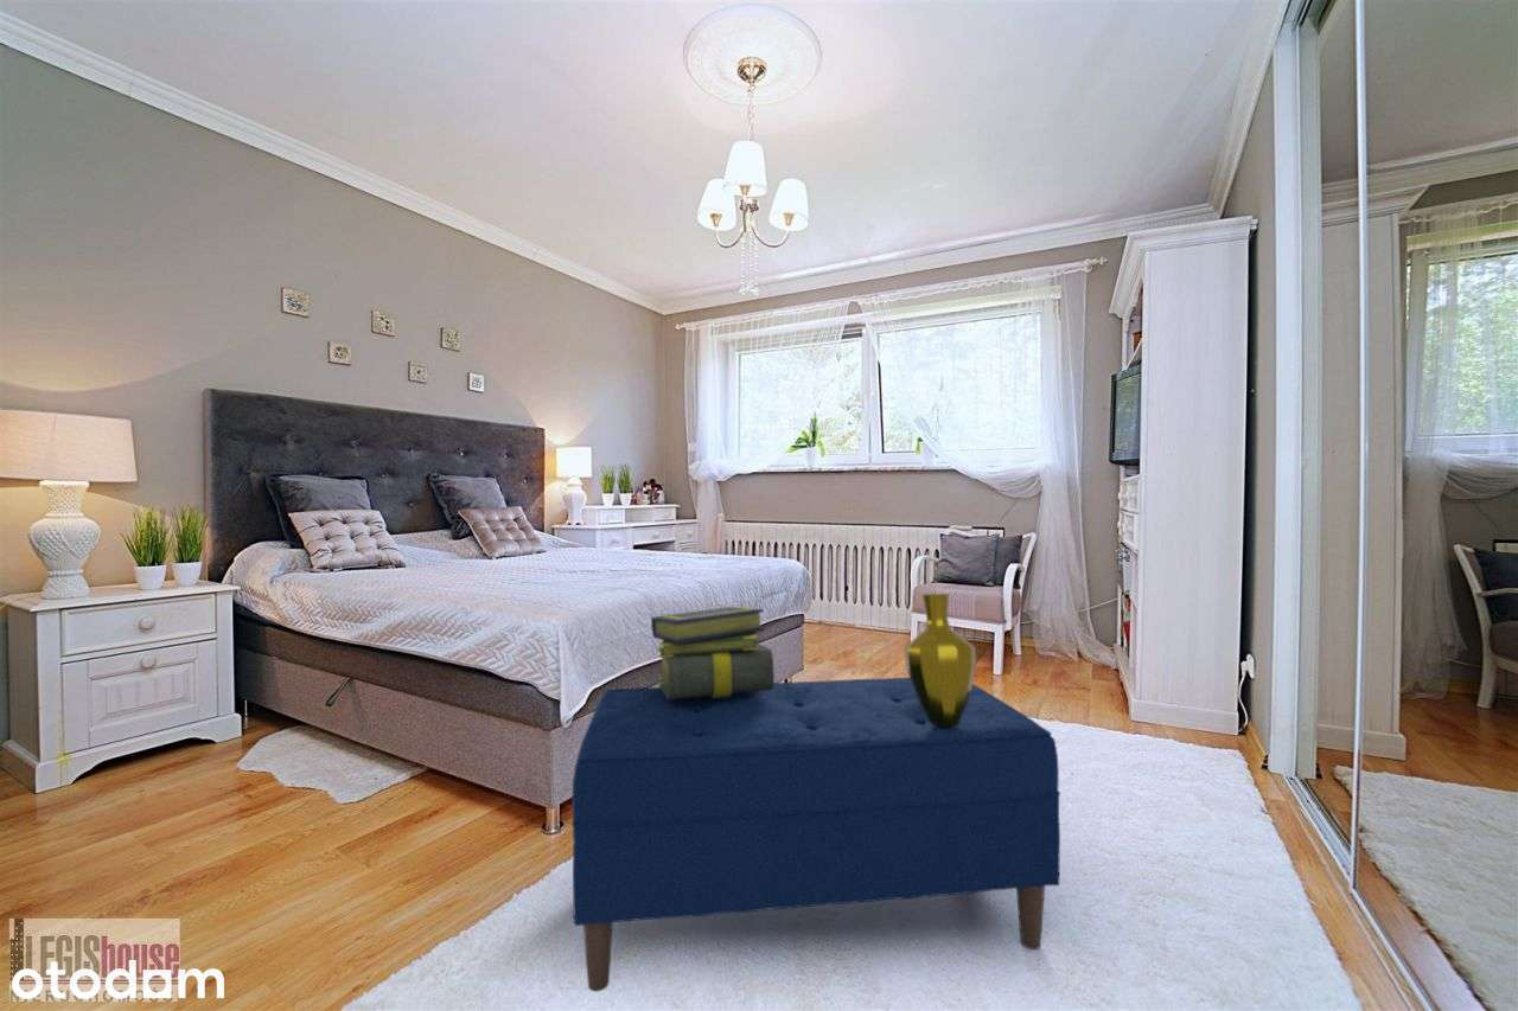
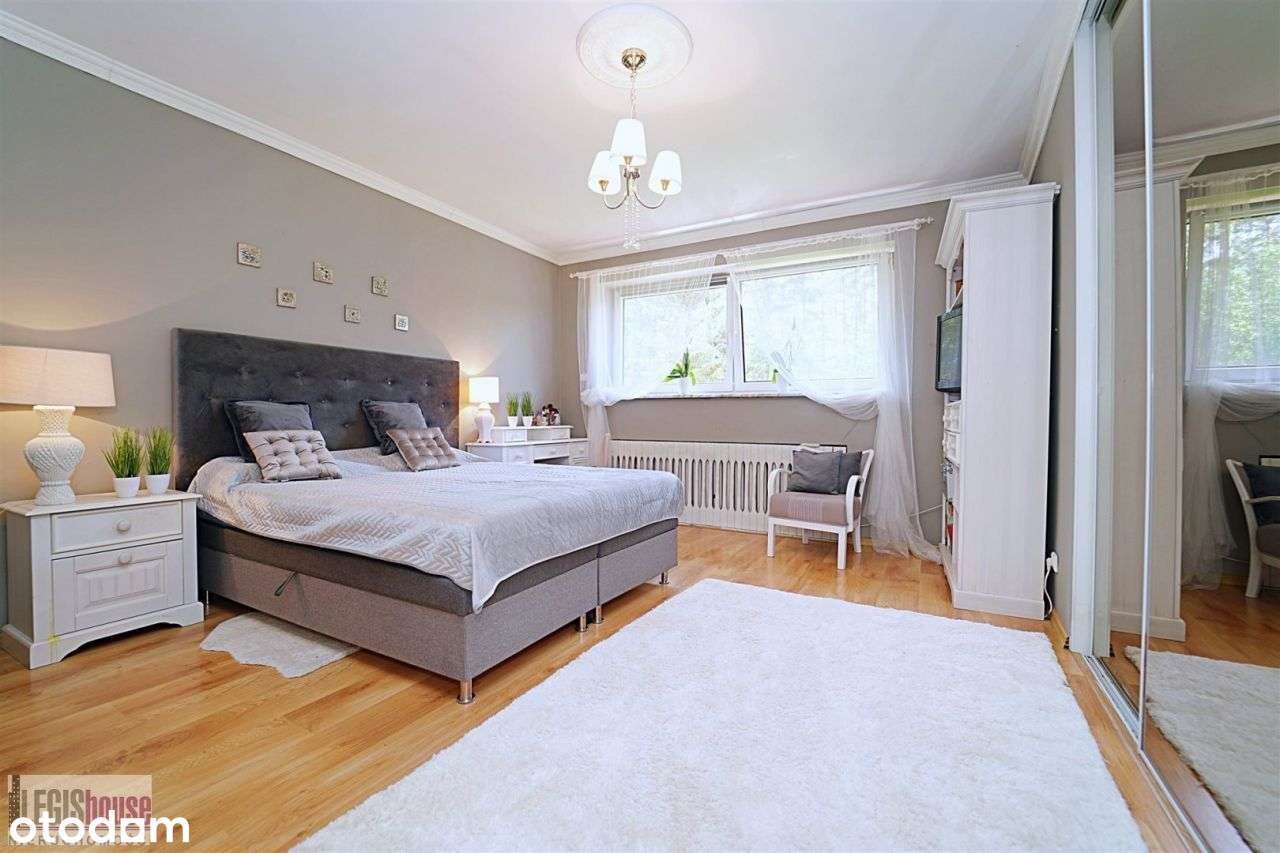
- vase (944, 660)
- bench (805, 807)
- stack of books (709, 653)
